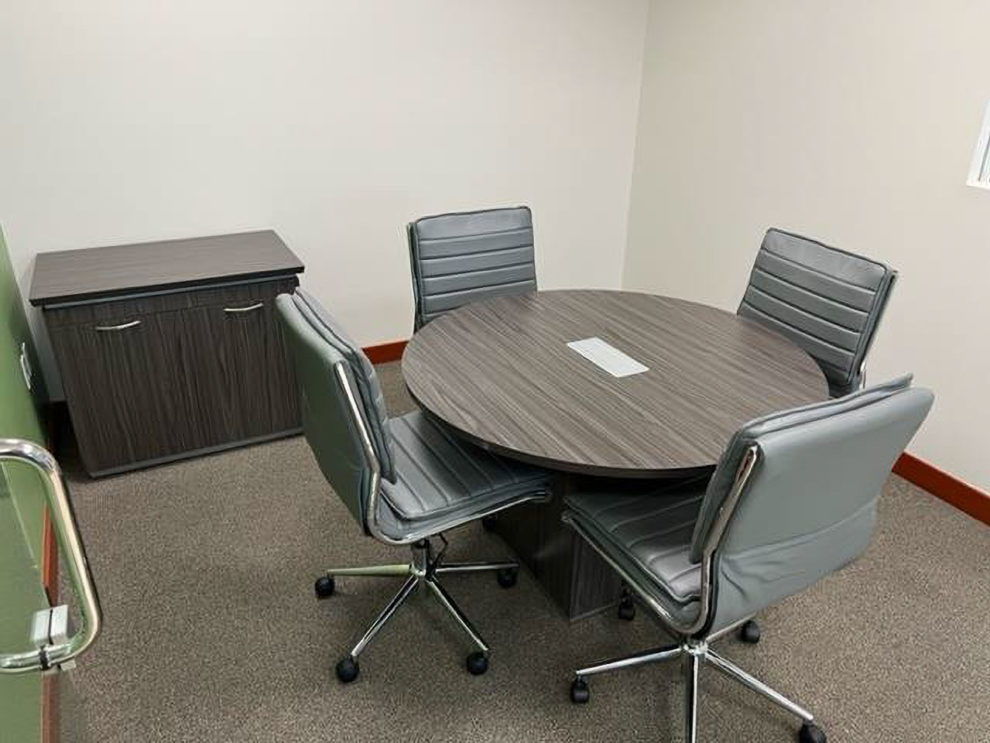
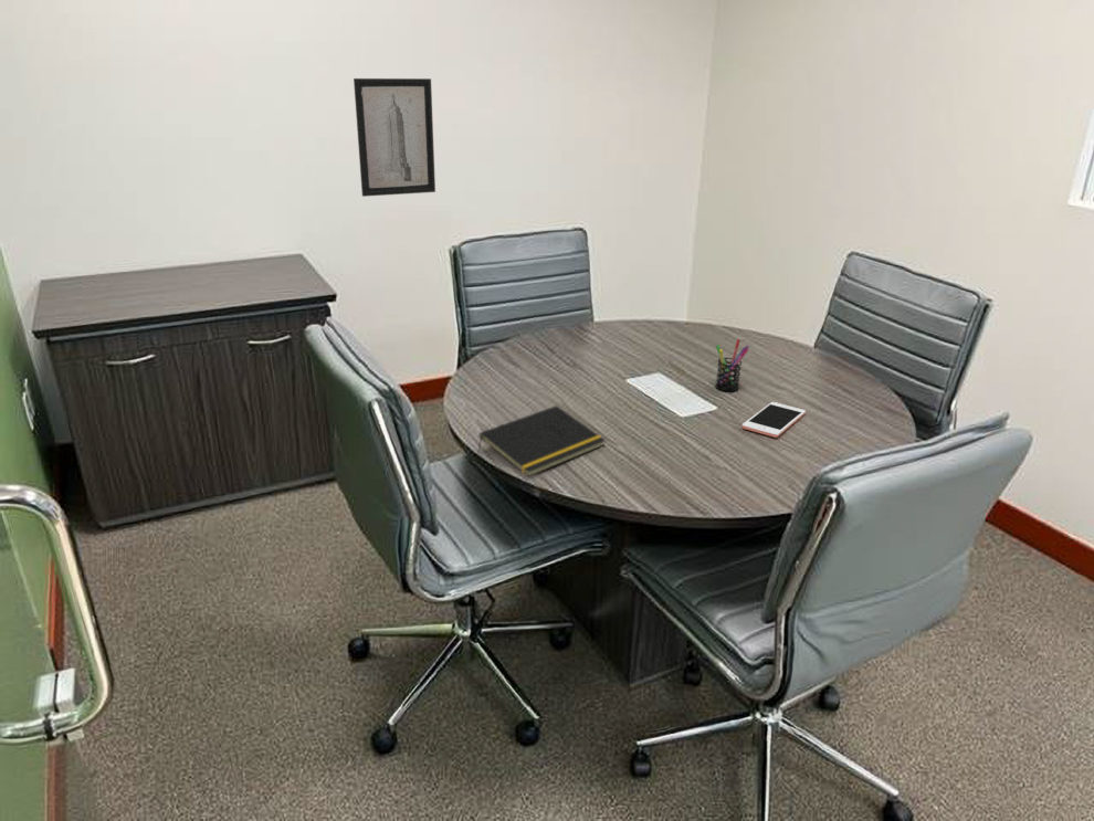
+ pen holder (727, 362)
+ wall art (396, 137)
+ cell phone (774, 419)
+ notepad (543, 439)
